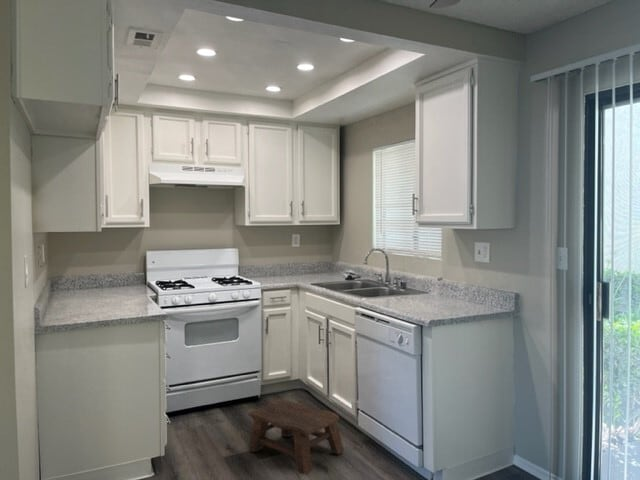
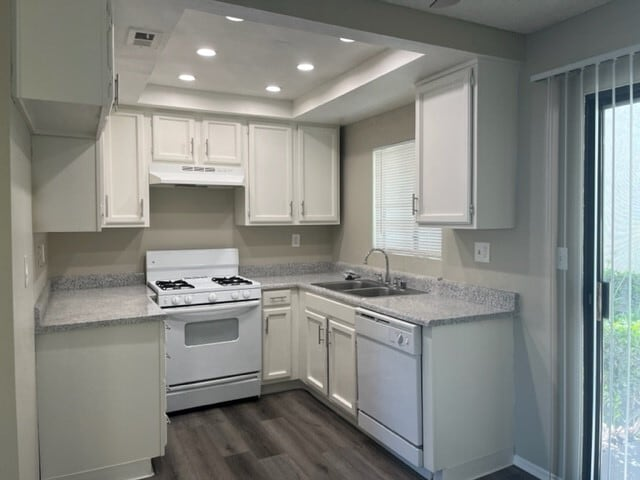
- stool (296, 432)
